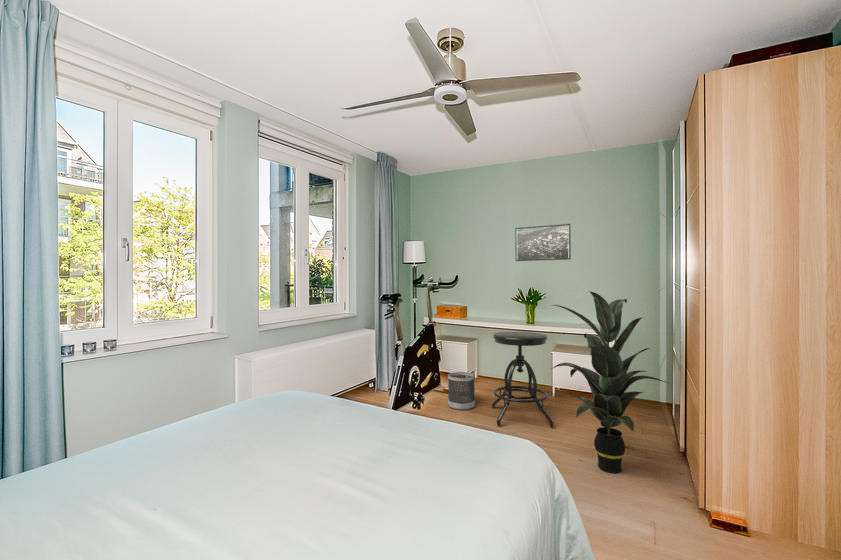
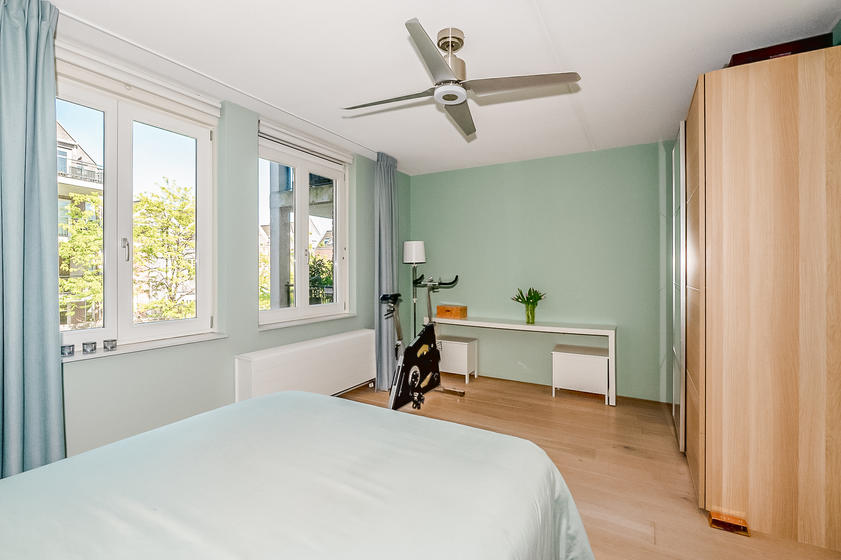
- stool (520, 372)
- wastebasket (461, 390)
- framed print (542, 243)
- indoor plant (600, 378)
